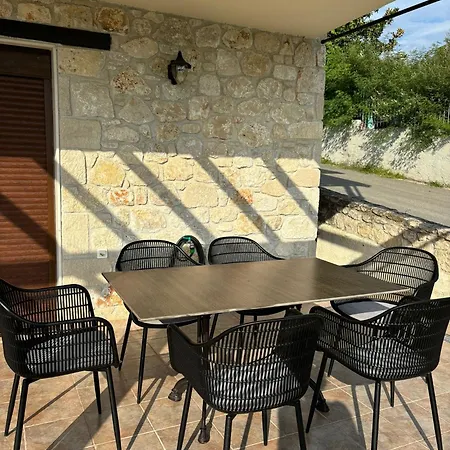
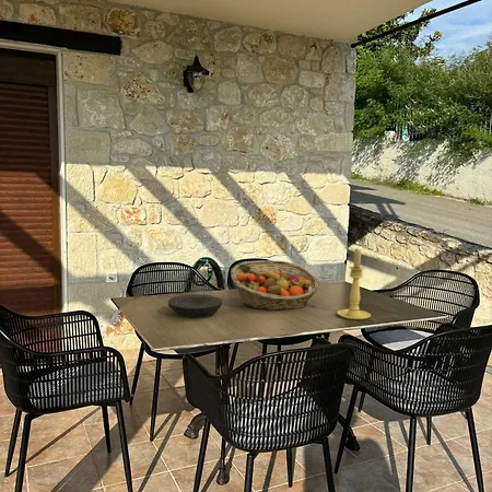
+ plate (195, 306)
+ fruit basket (274, 284)
+ candle holder (355, 282)
